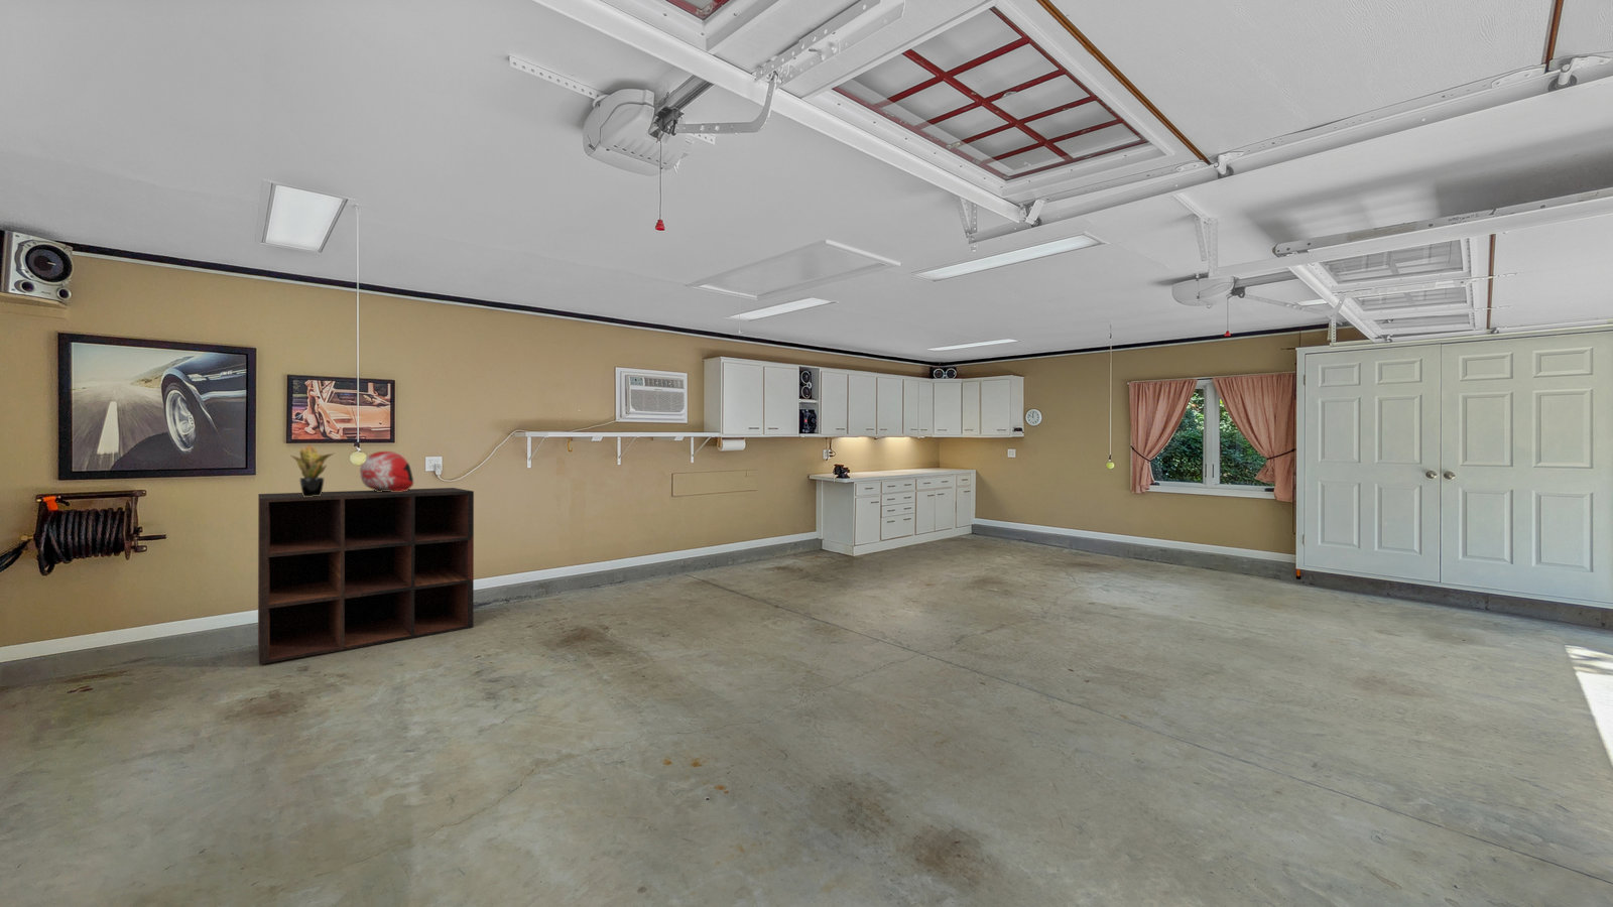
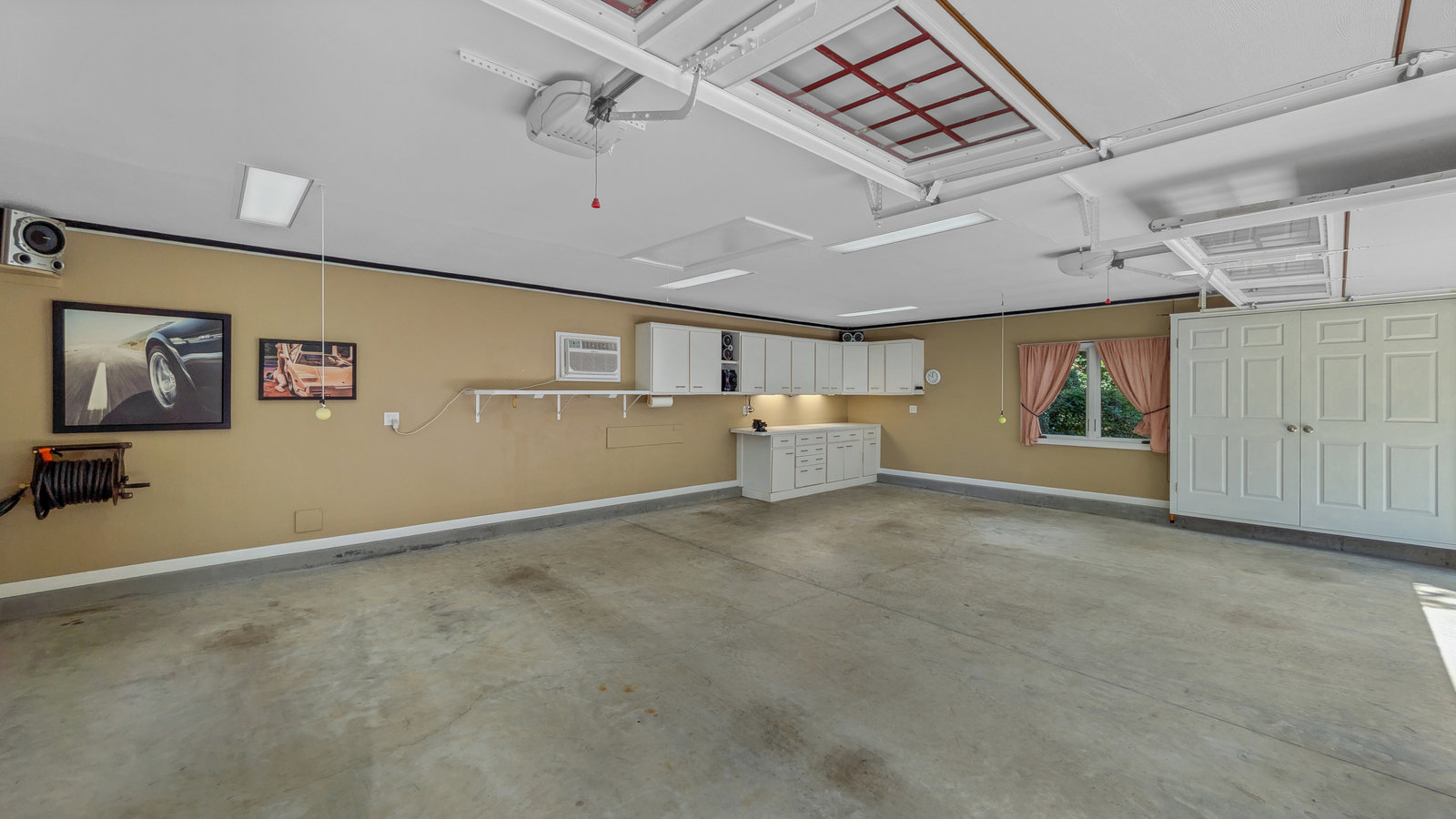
- motorcycle helmet (387, 471)
- potted plant (312, 468)
- shelving unit (370, 564)
